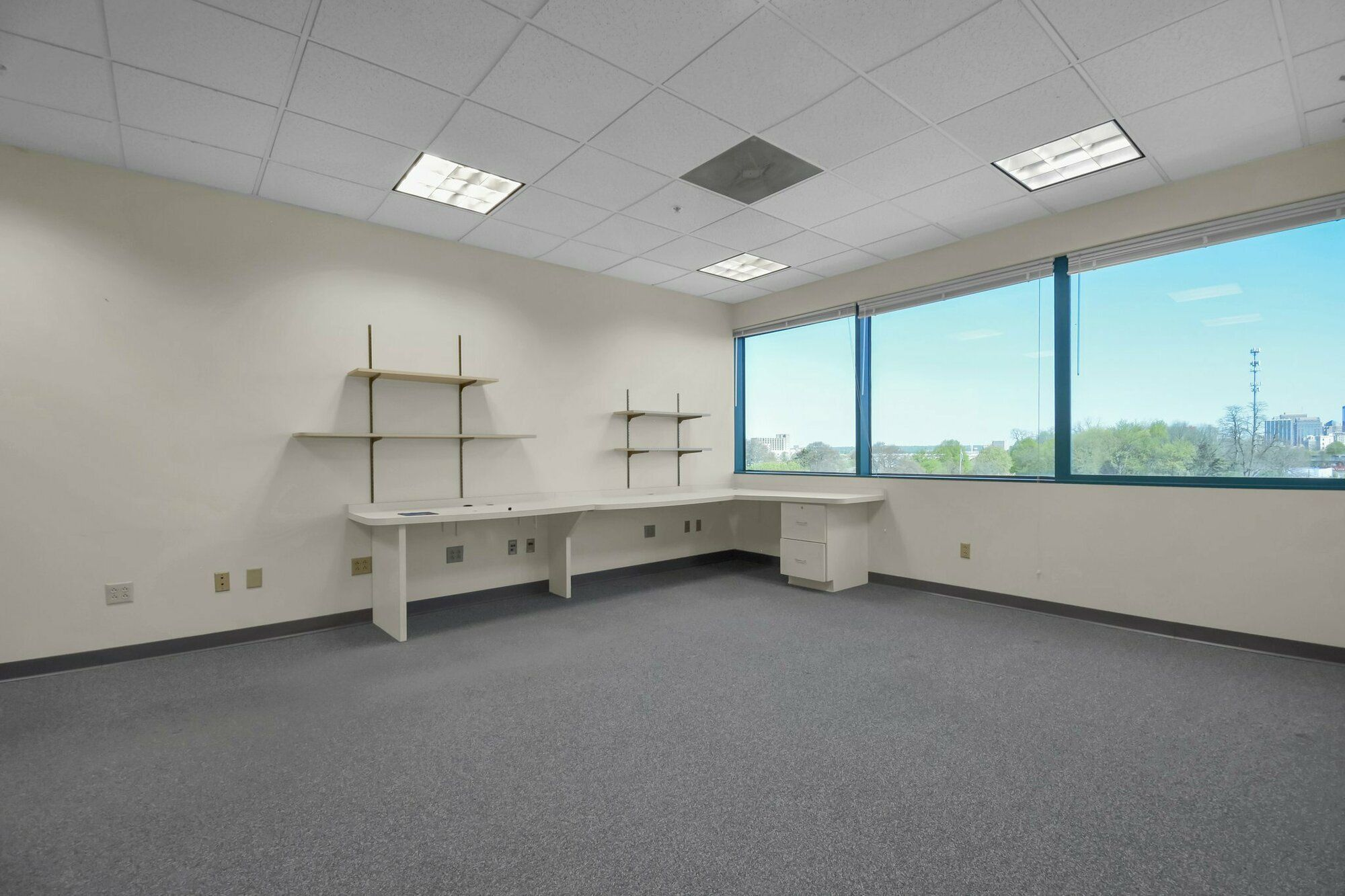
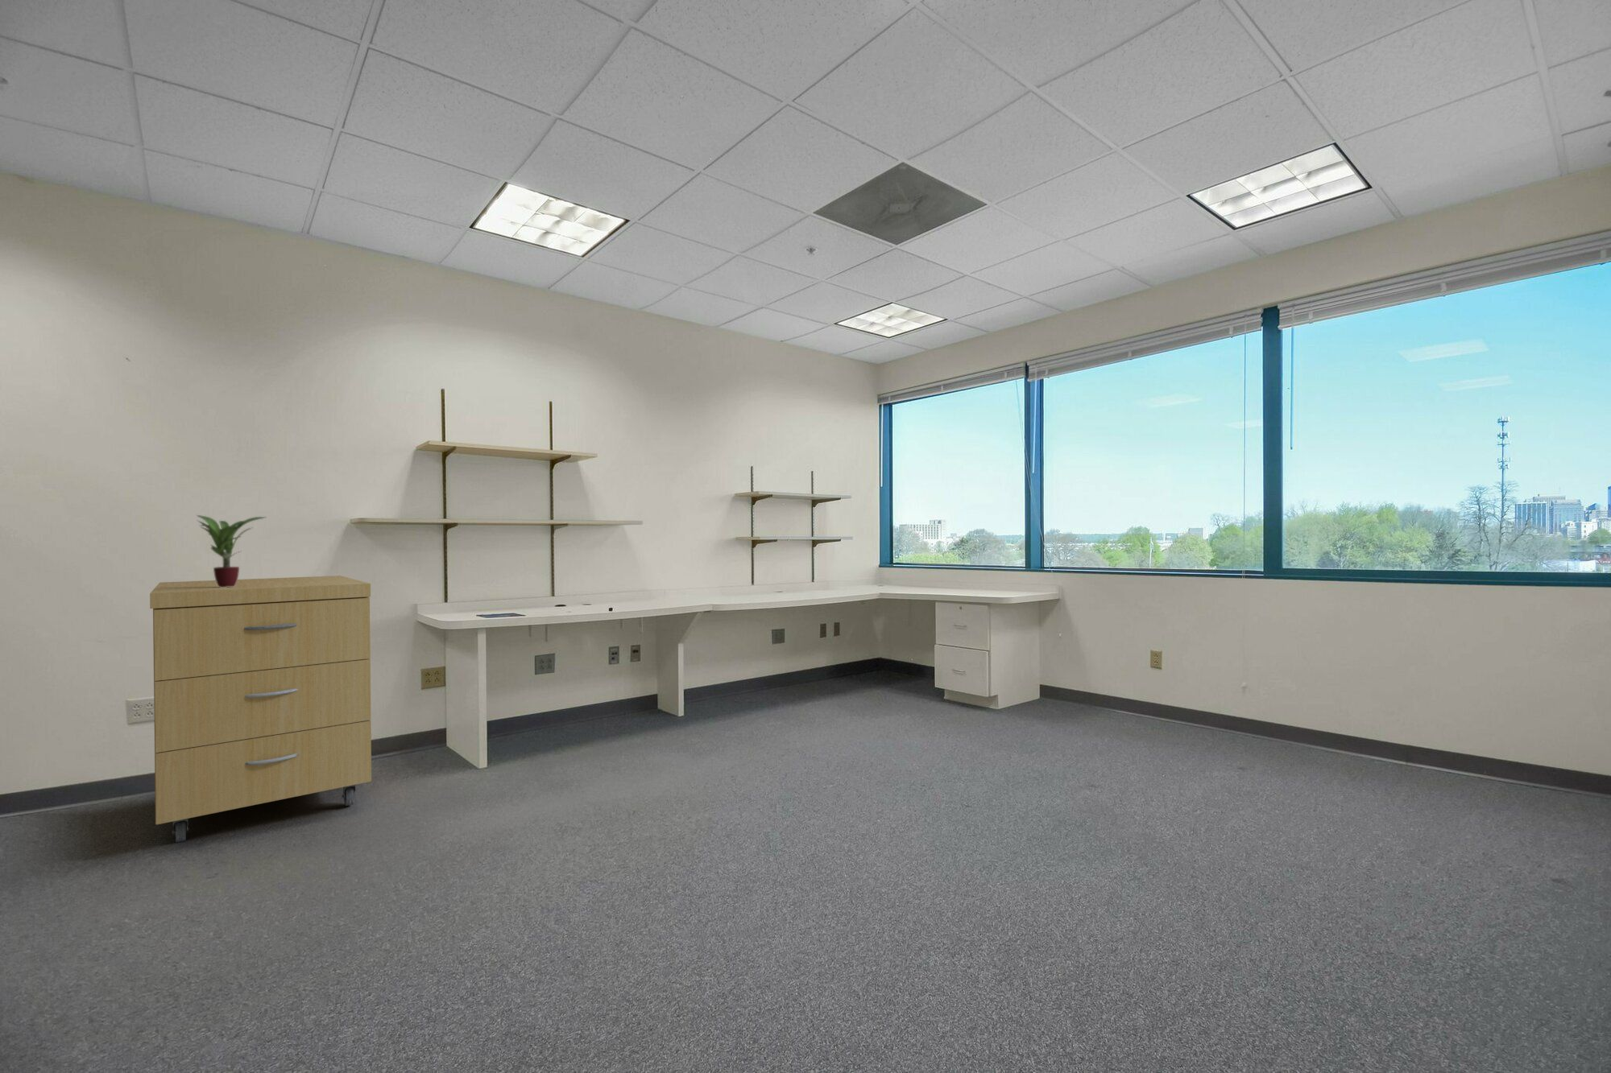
+ potted plant (232, 548)
+ storage cabinet (262, 692)
